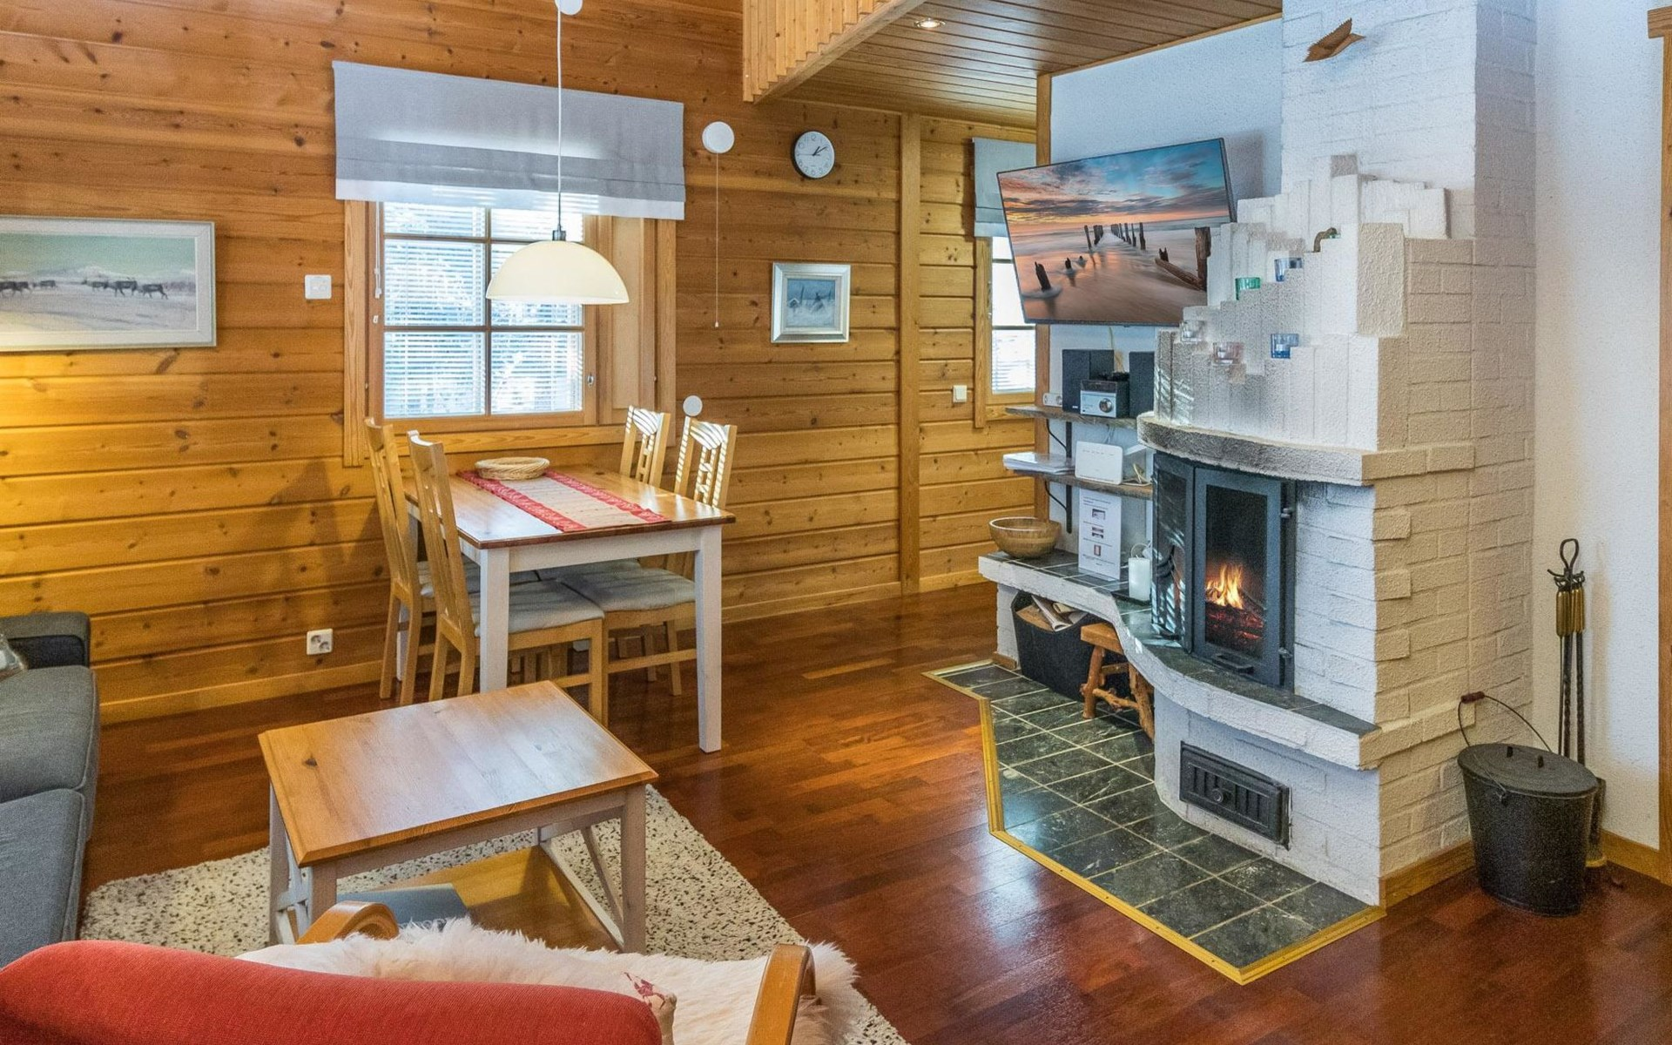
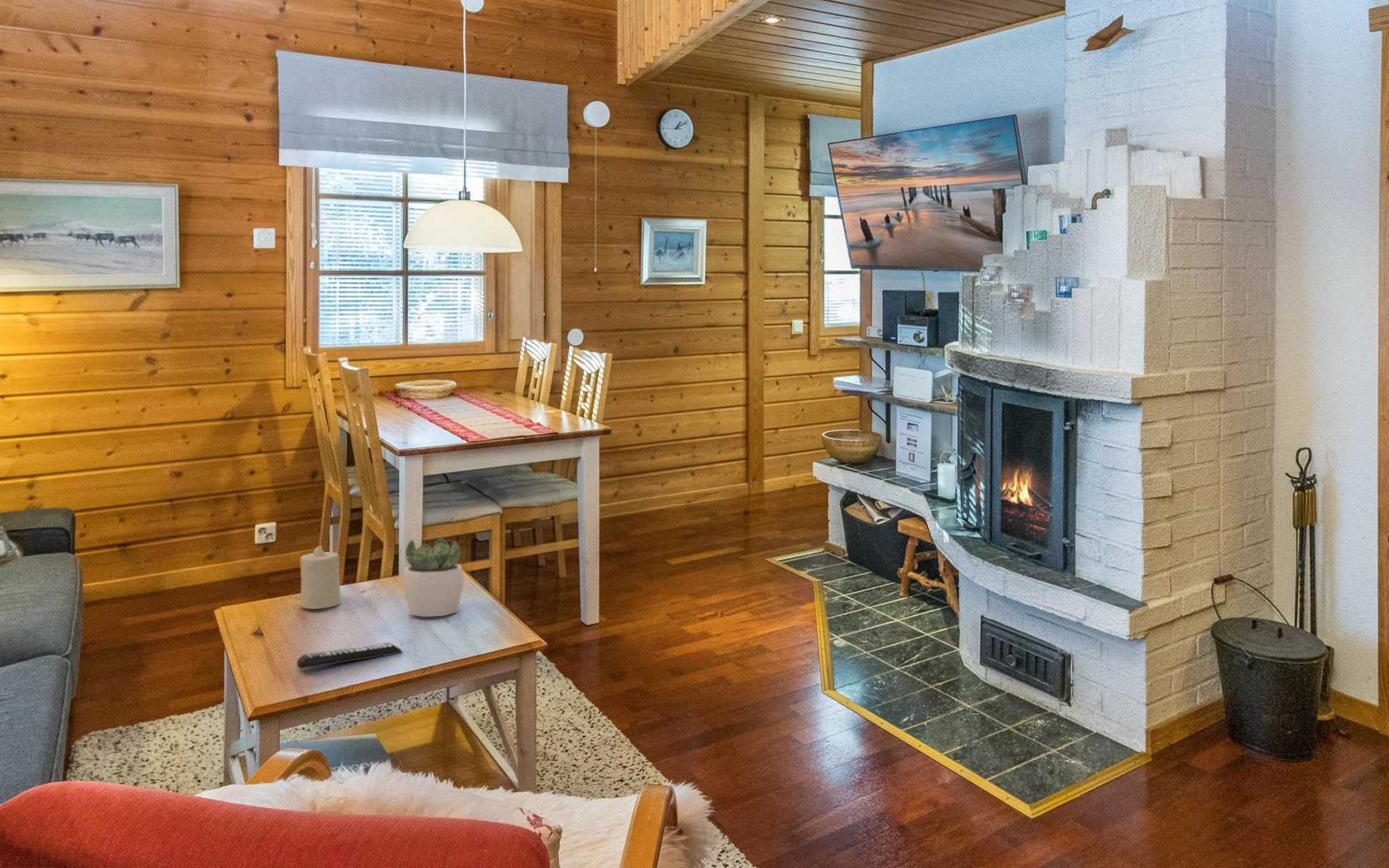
+ succulent plant (433, 576)
+ candle (320, 575)
+ remote control (350, 655)
